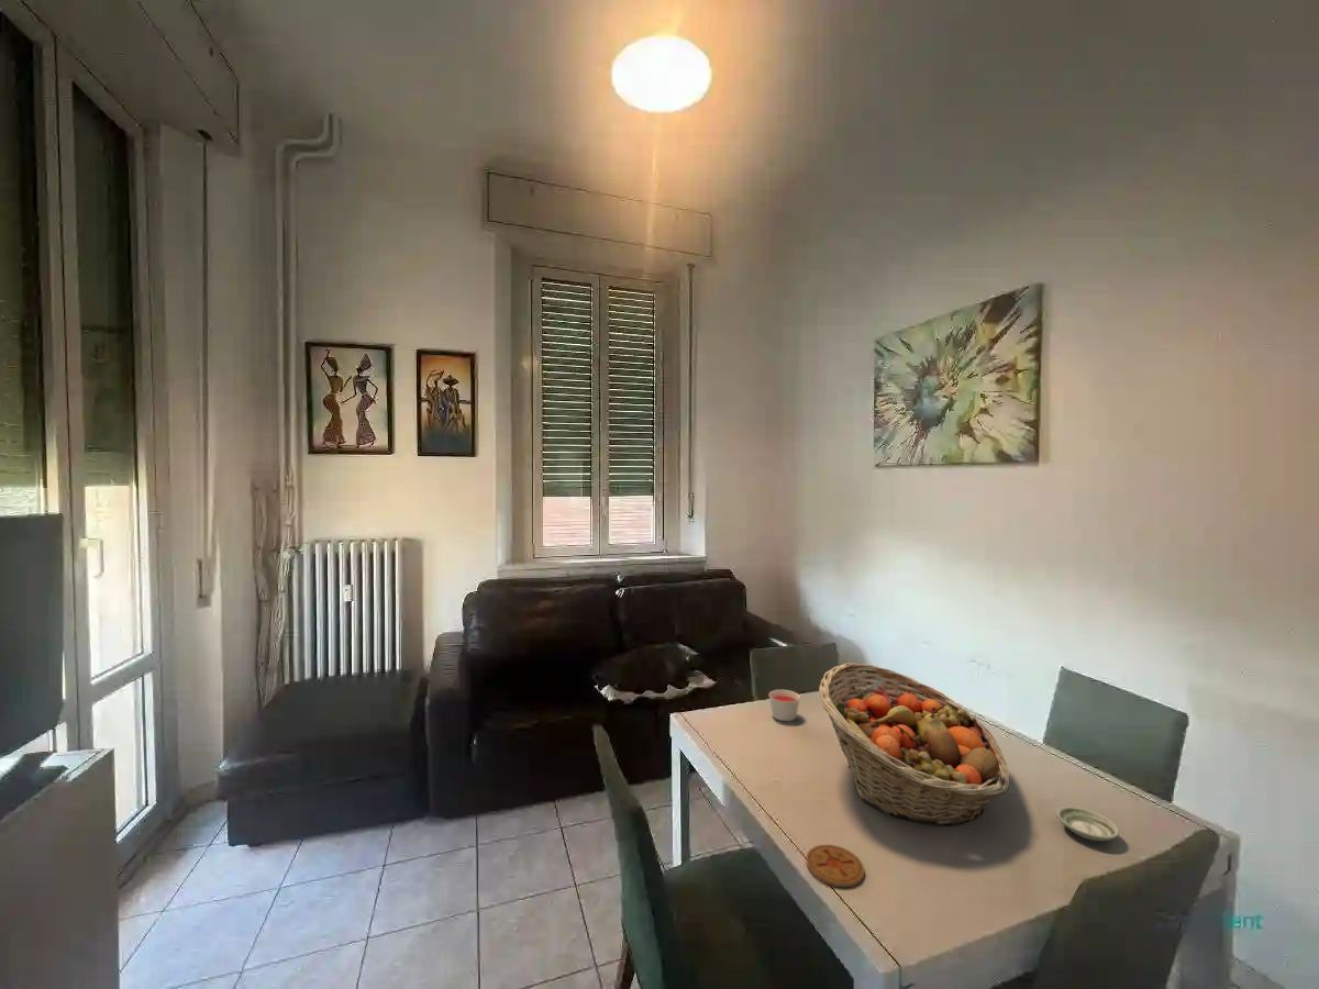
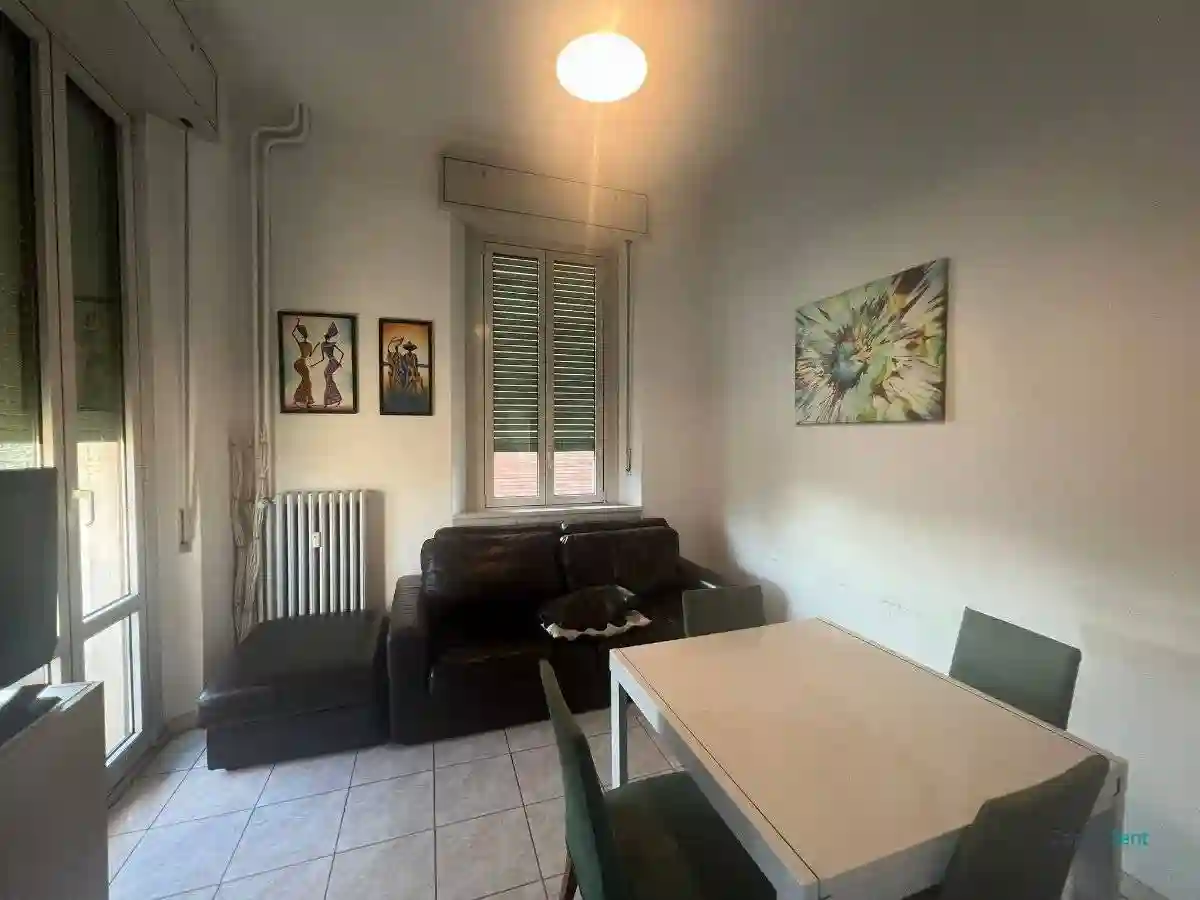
- candle (784, 705)
- coaster (834, 864)
- saucer (1086, 826)
- fruit basket (908, 734)
